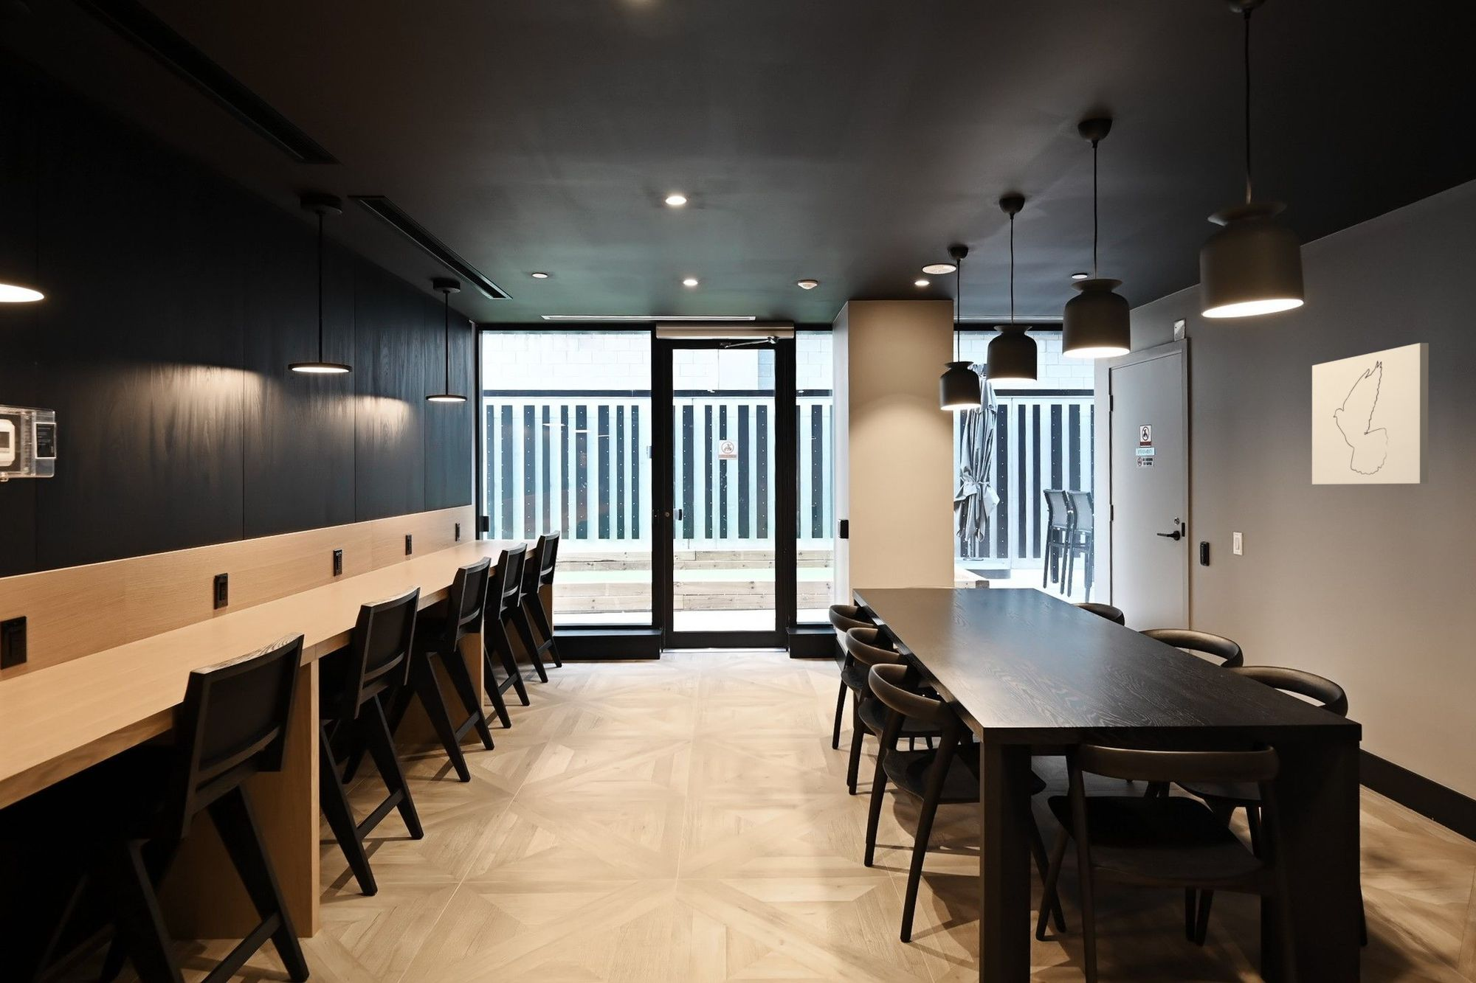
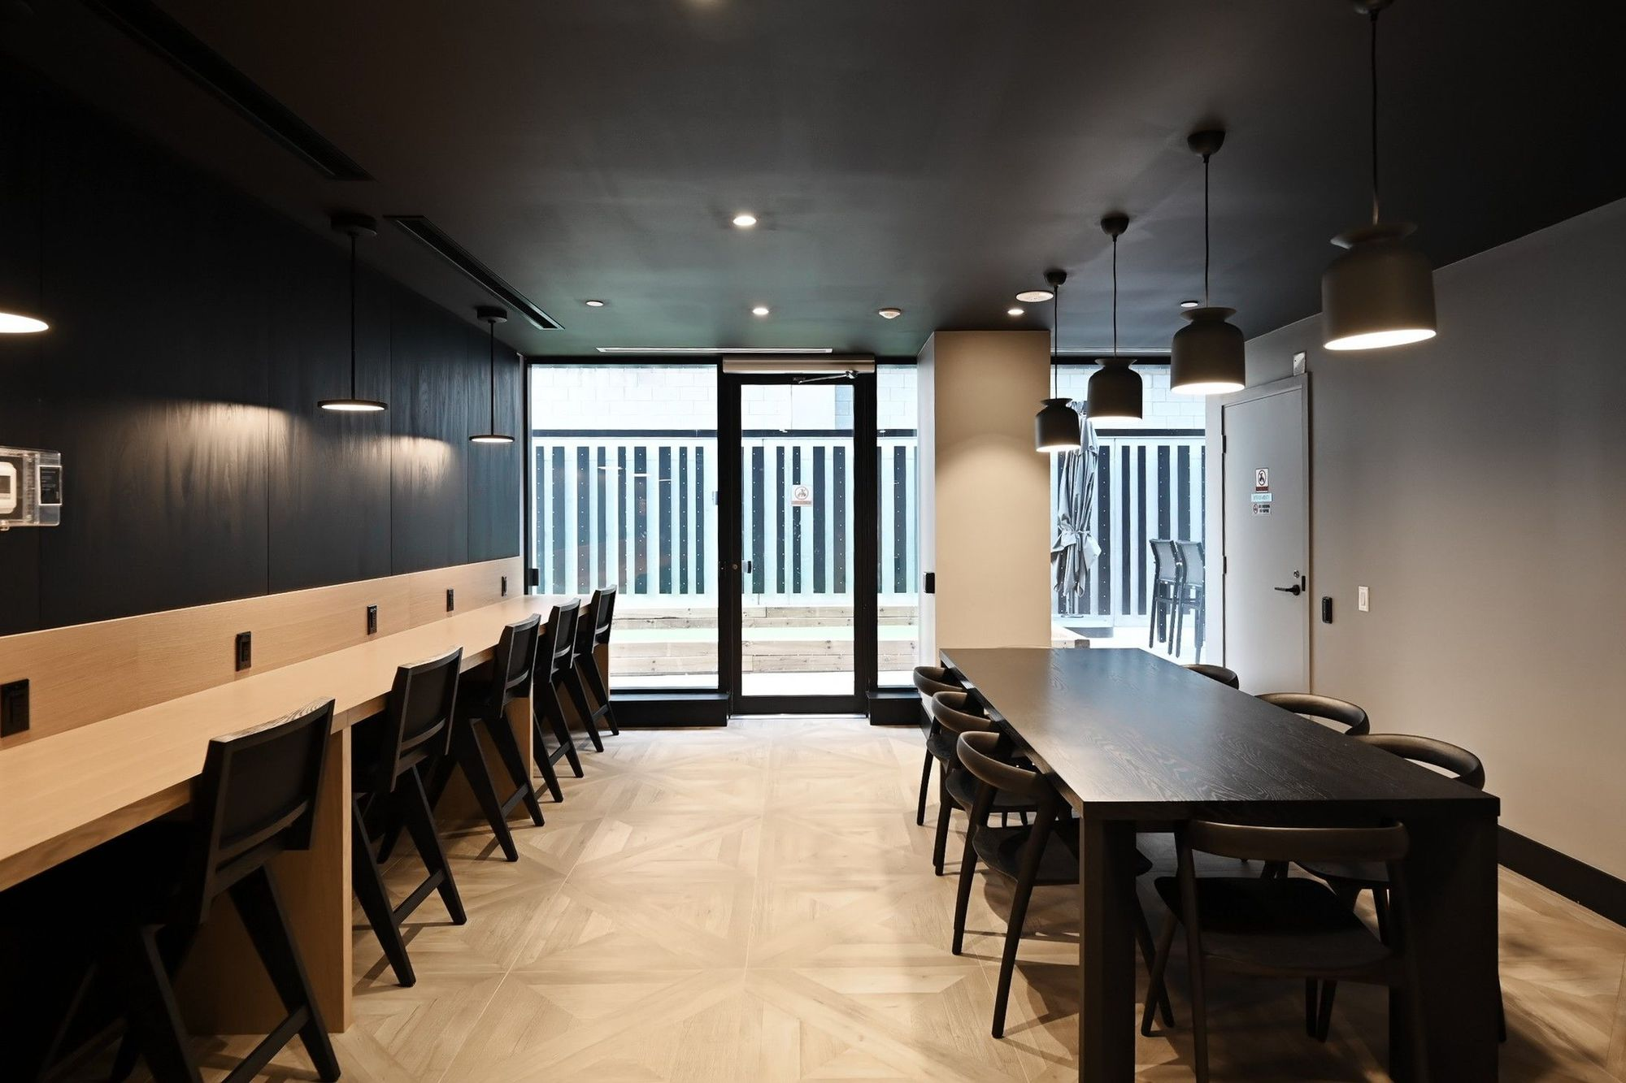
- wall art (1365, 419)
